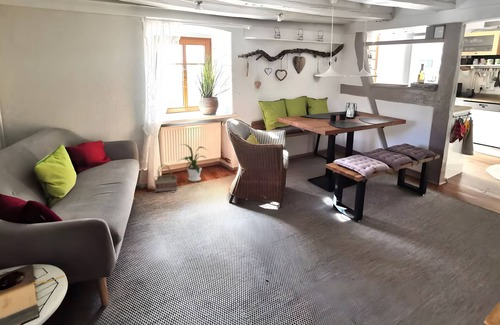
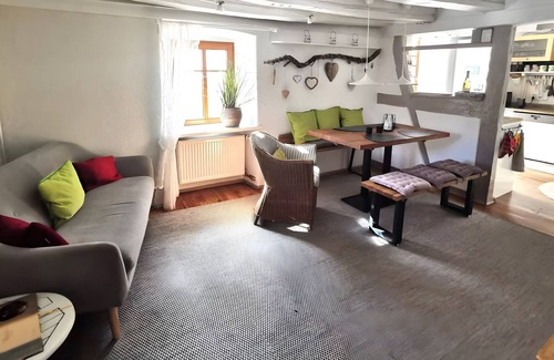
- house plant (193, 162)
- basket (165, 177)
